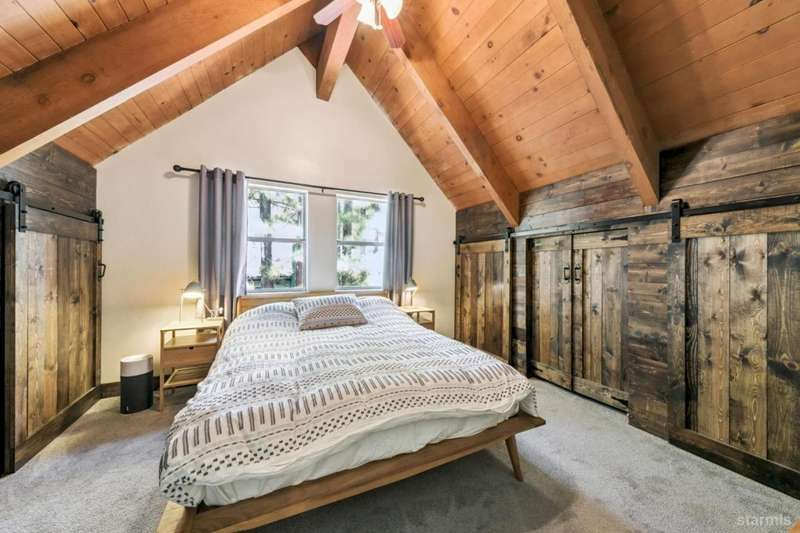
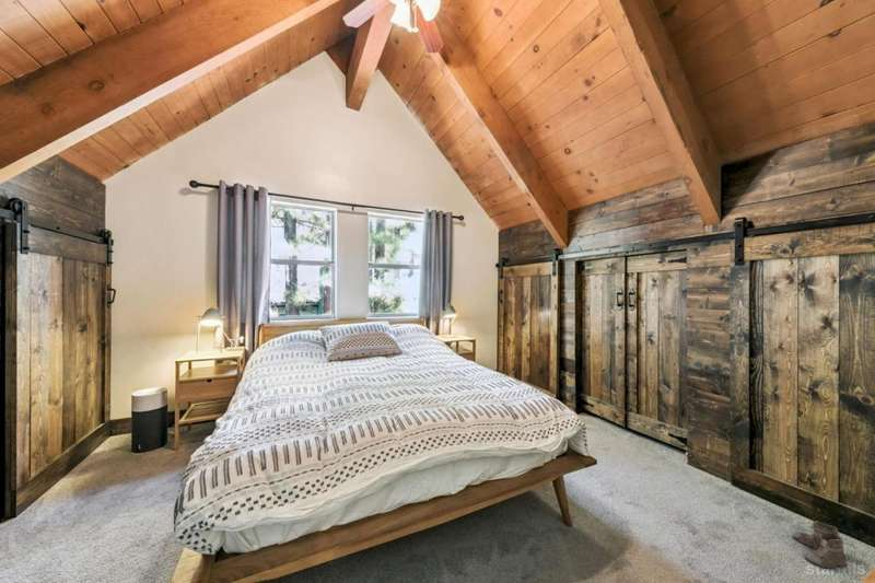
+ boots (819, 540)
